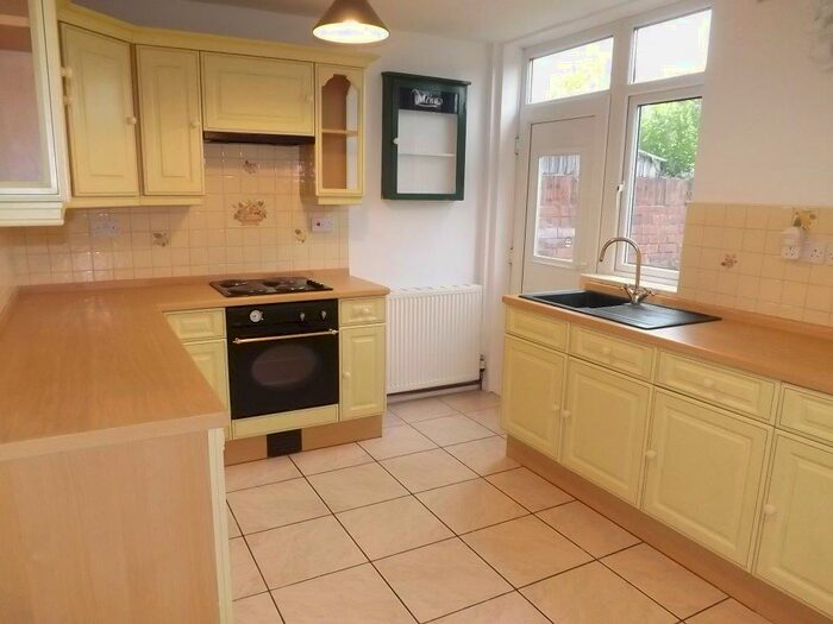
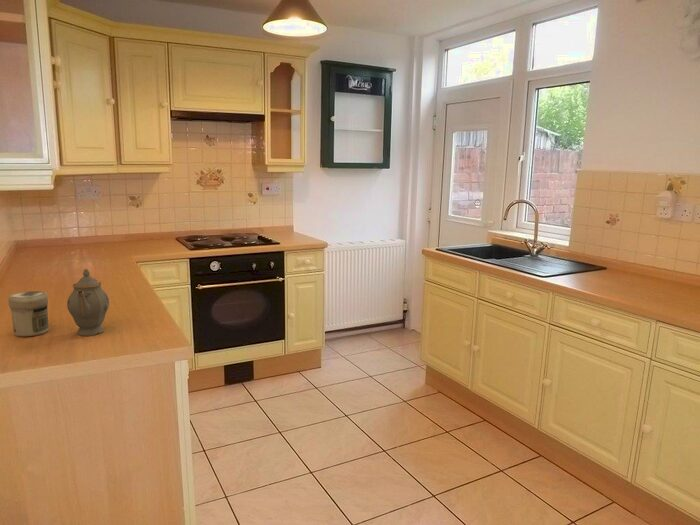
+ chinaware (88, 300)
+ jar (29, 313)
